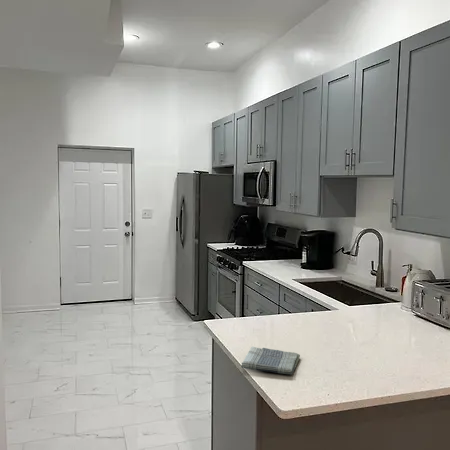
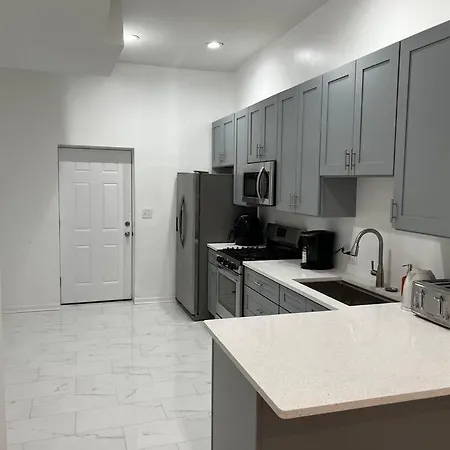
- dish towel (271, 358)
